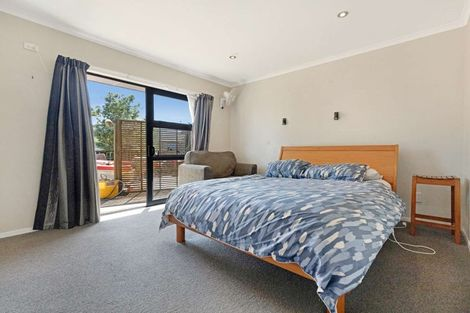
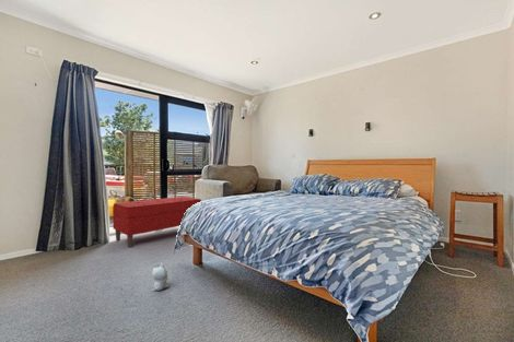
+ plush toy (160, 275)
+ bench (160, 219)
